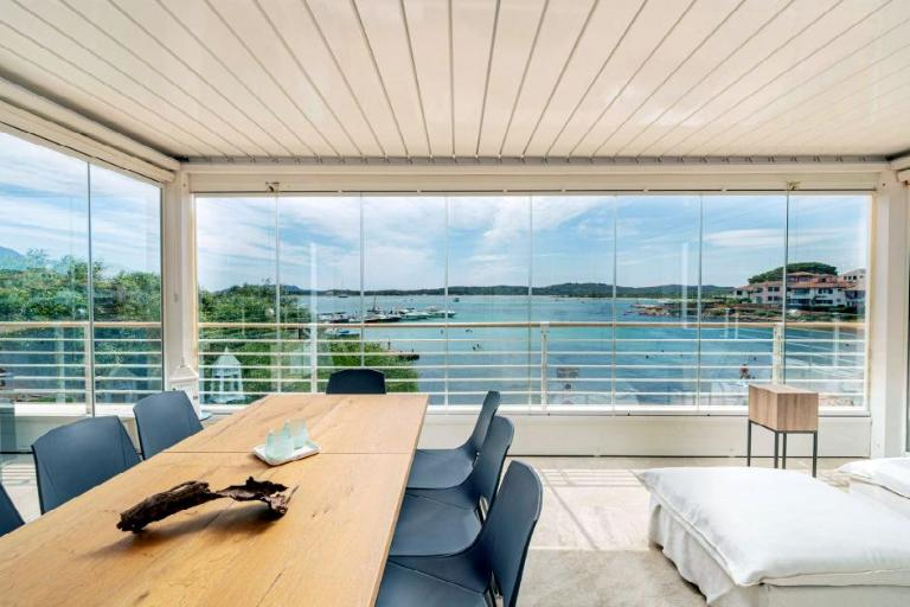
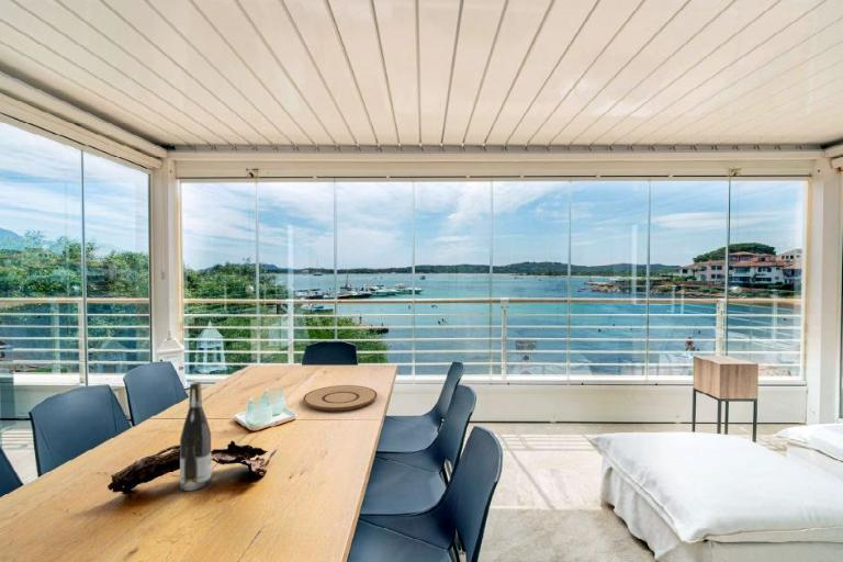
+ plate (340, 397)
+ wine bottle (195, 432)
